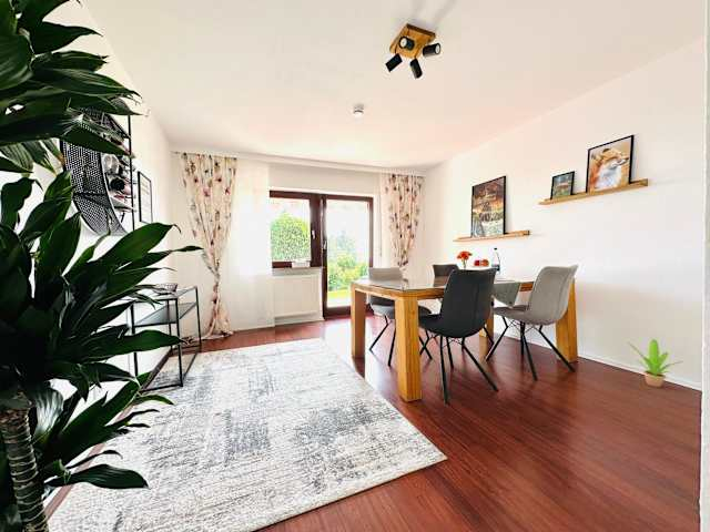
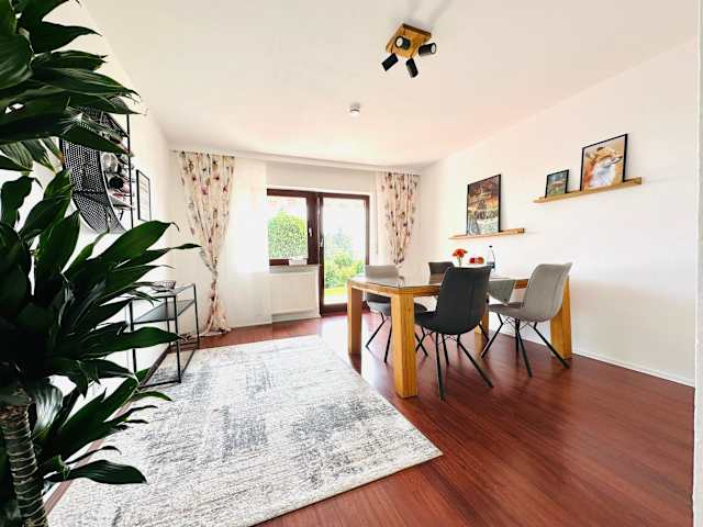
- potted plant (656, 365)
